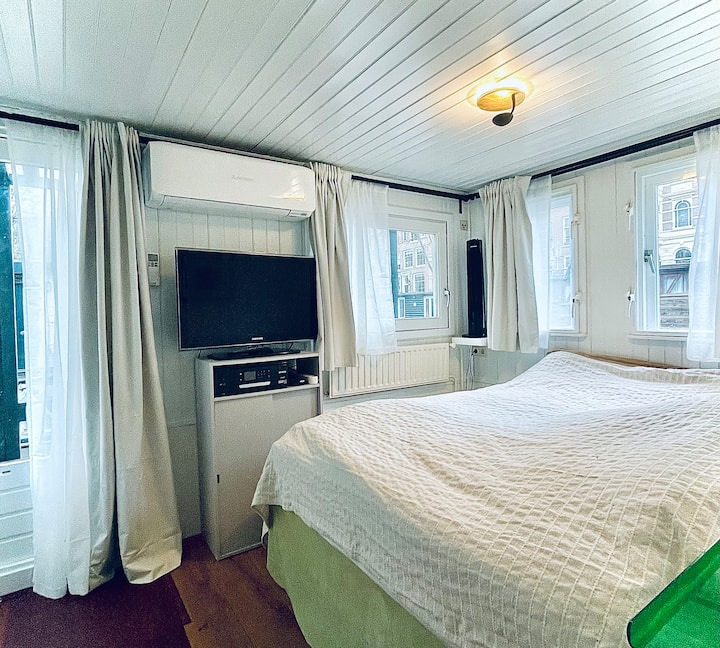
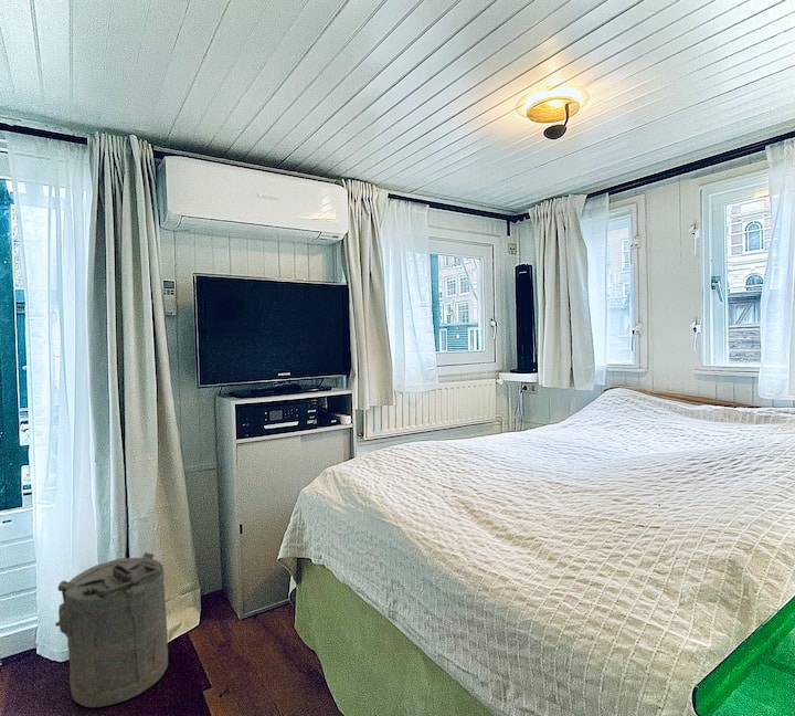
+ laundry hamper (113, 621)
